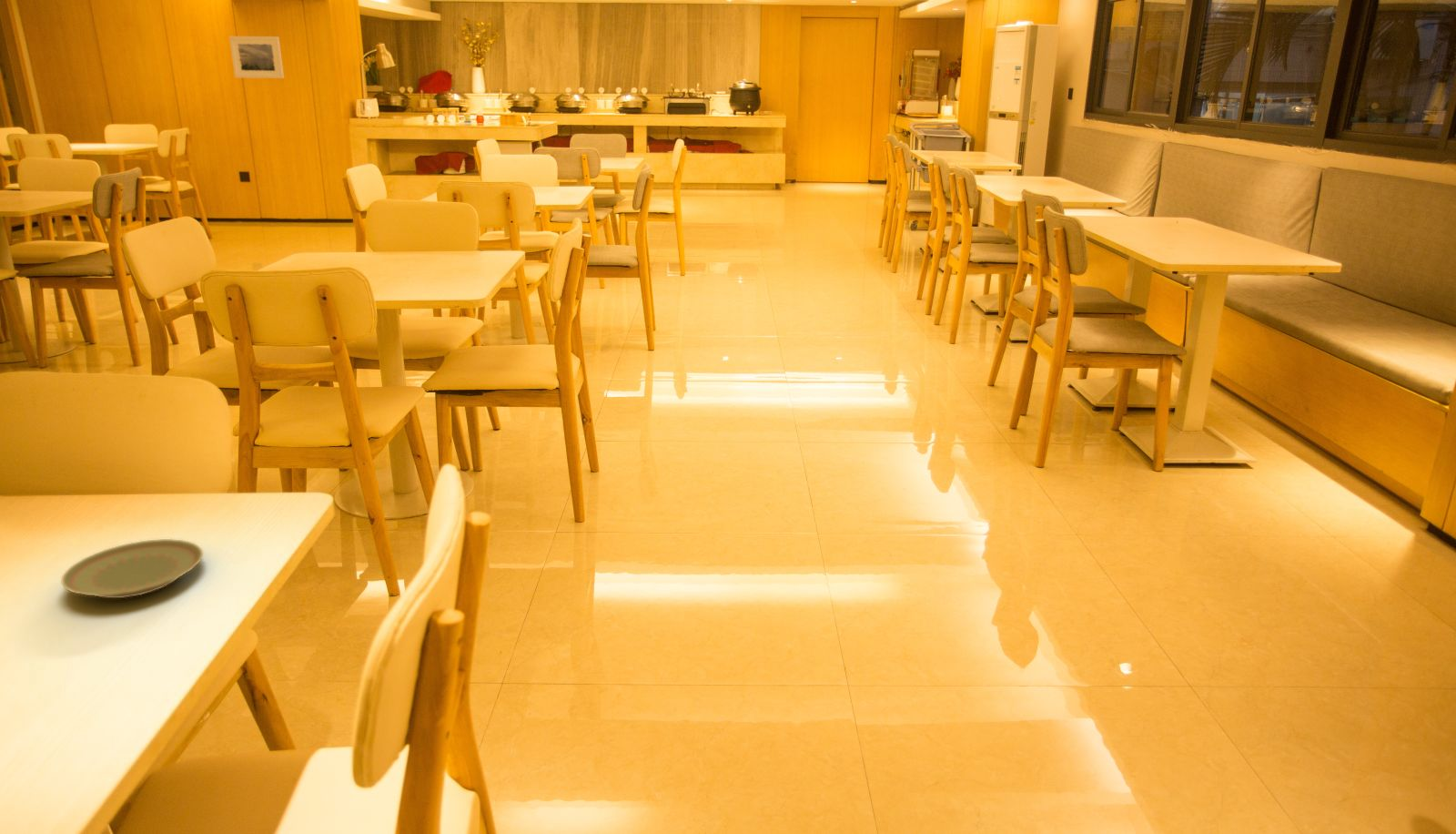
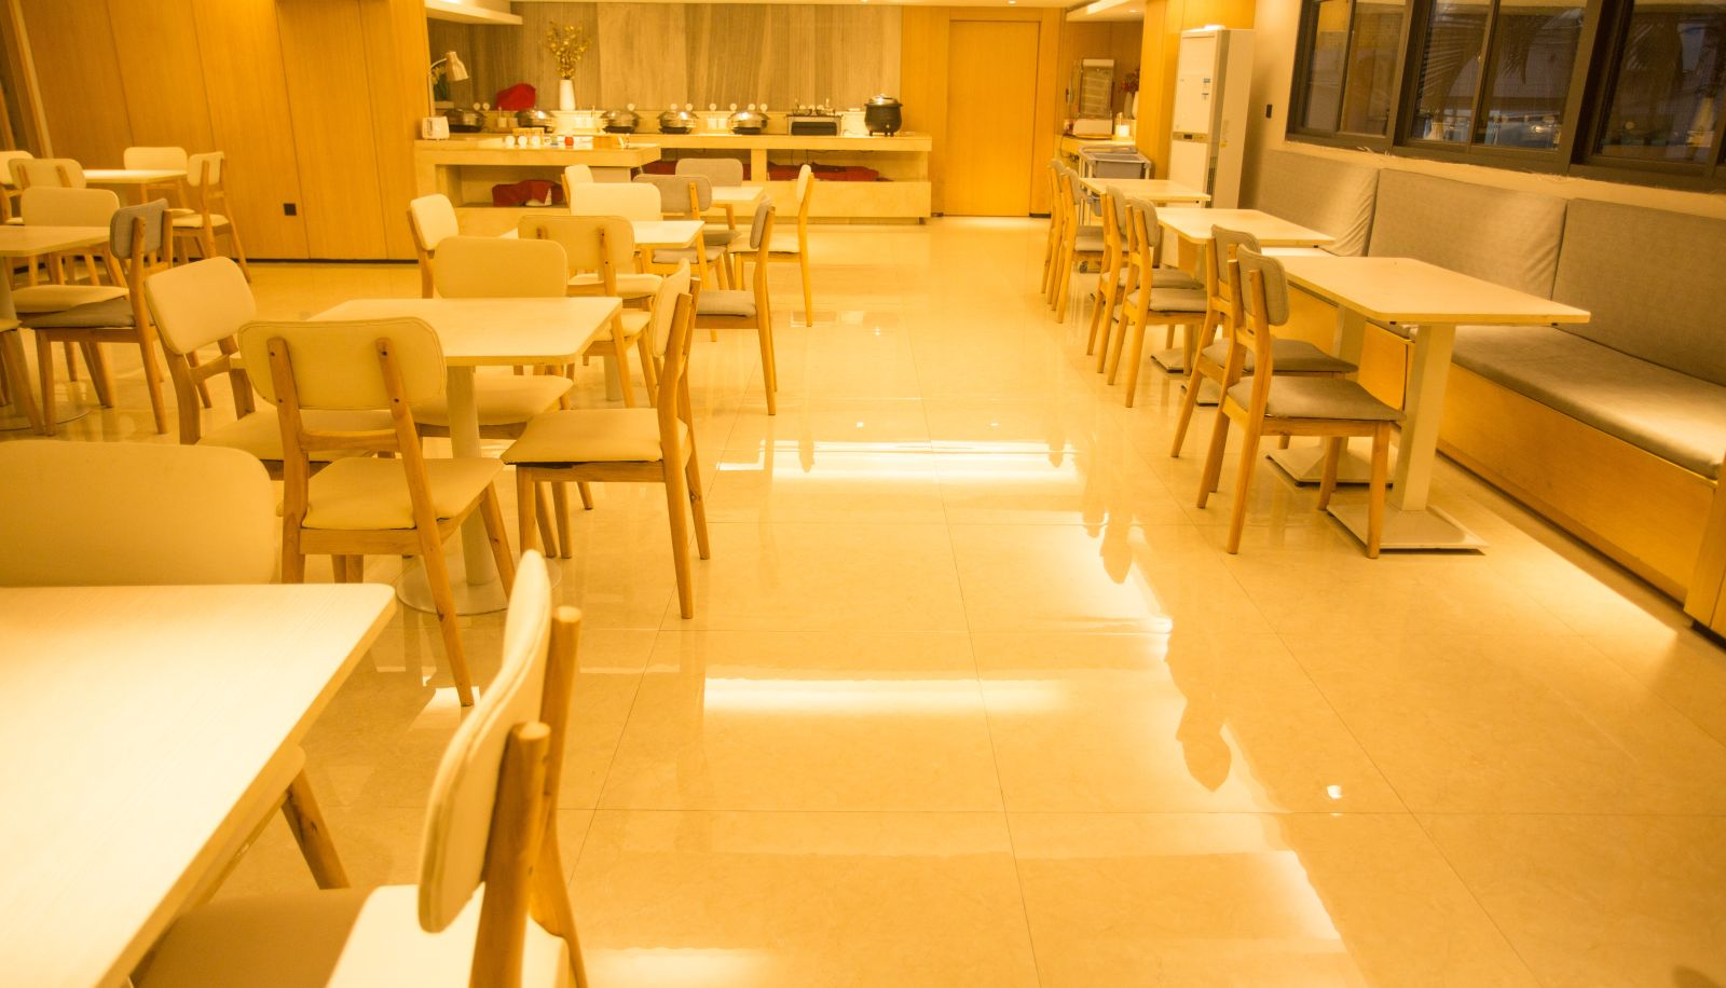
- plate (136, 572)
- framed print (257, 57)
